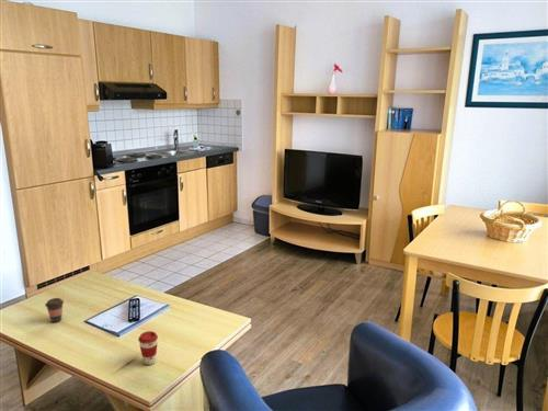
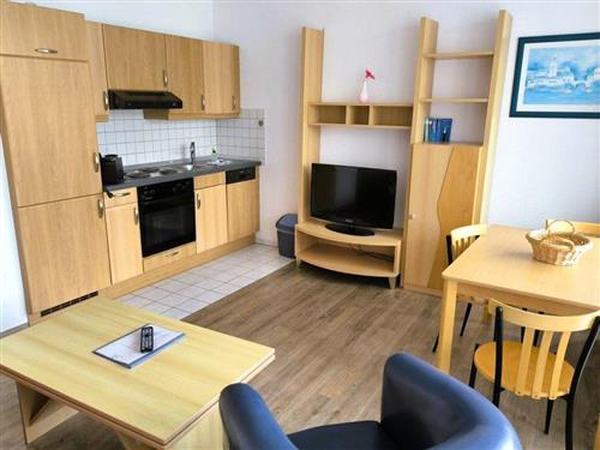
- coffee cup (148, 347)
- coffee cup (55, 310)
